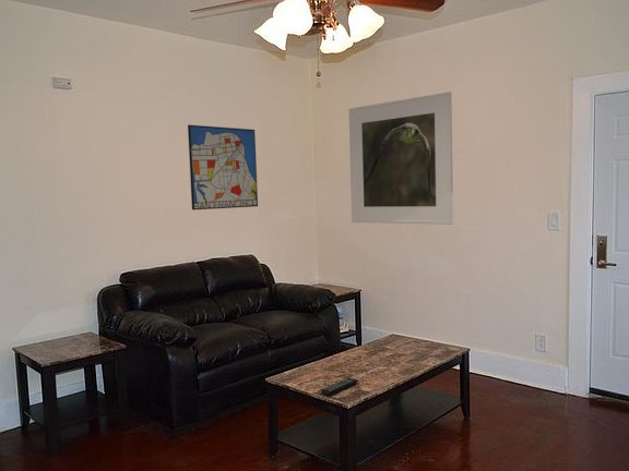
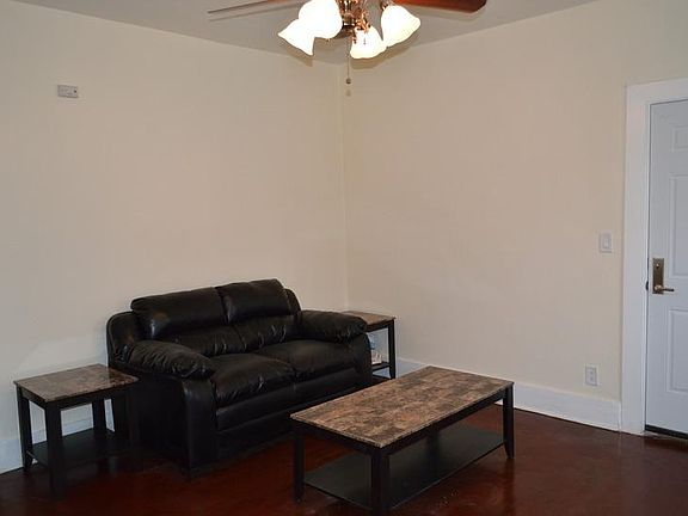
- wall art (224, 168)
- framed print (397, 162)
- remote control (340, 386)
